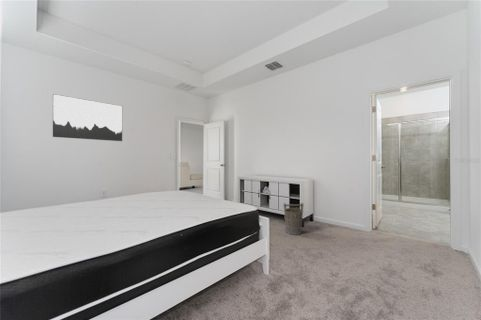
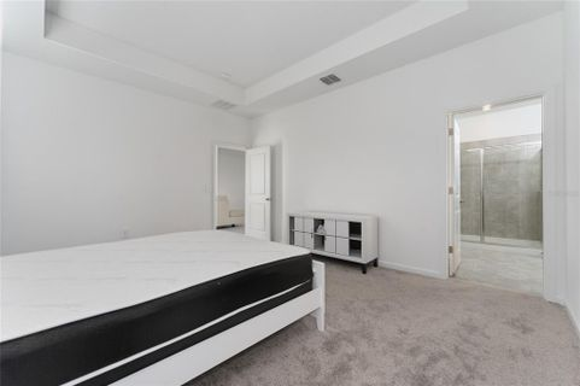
- wall art (90, 120)
- bucket (293, 217)
